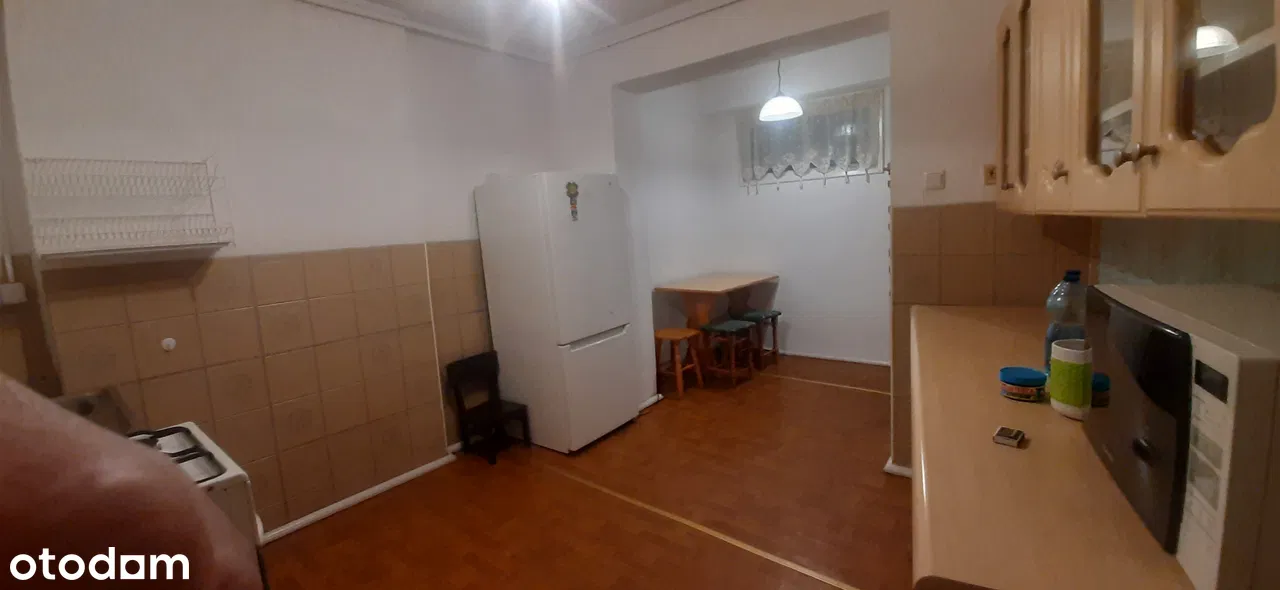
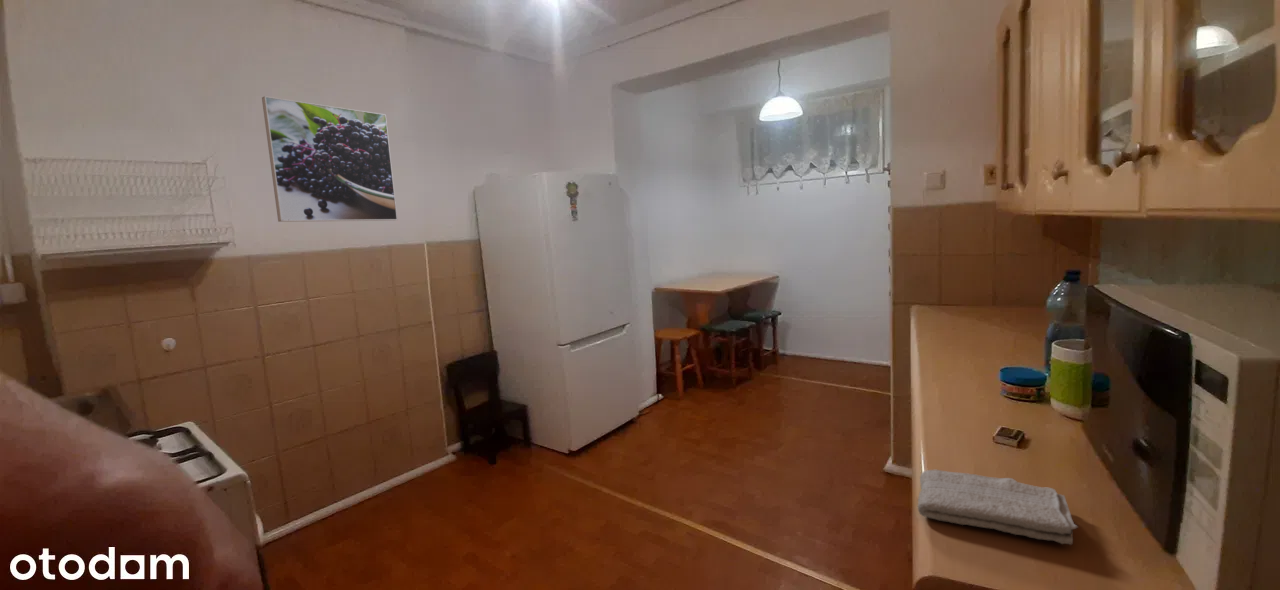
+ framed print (335, 164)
+ washcloth (990, 501)
